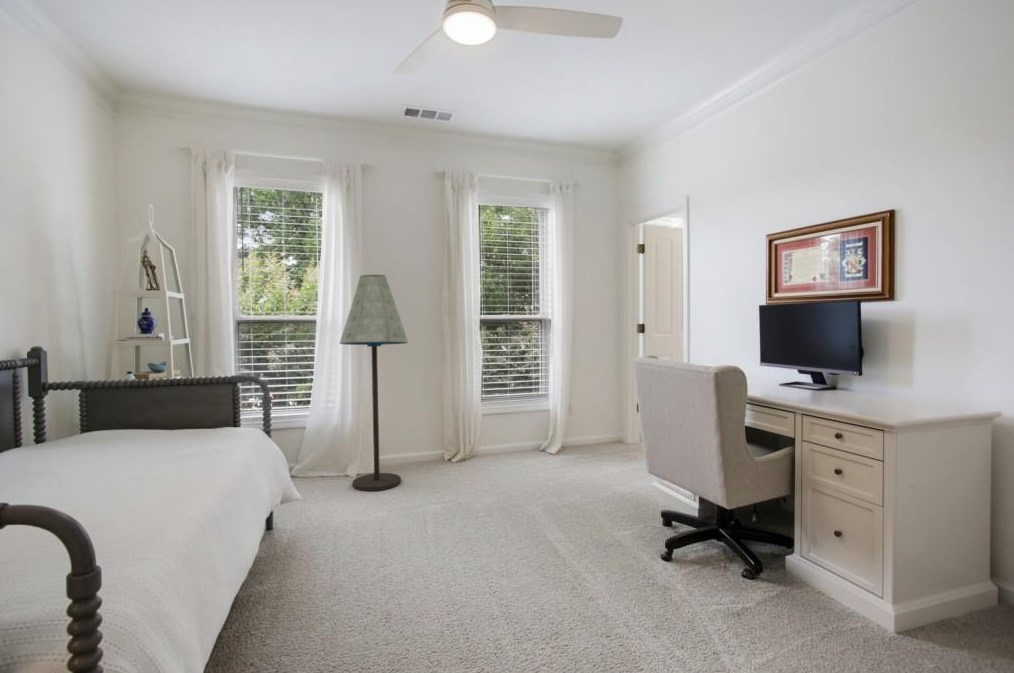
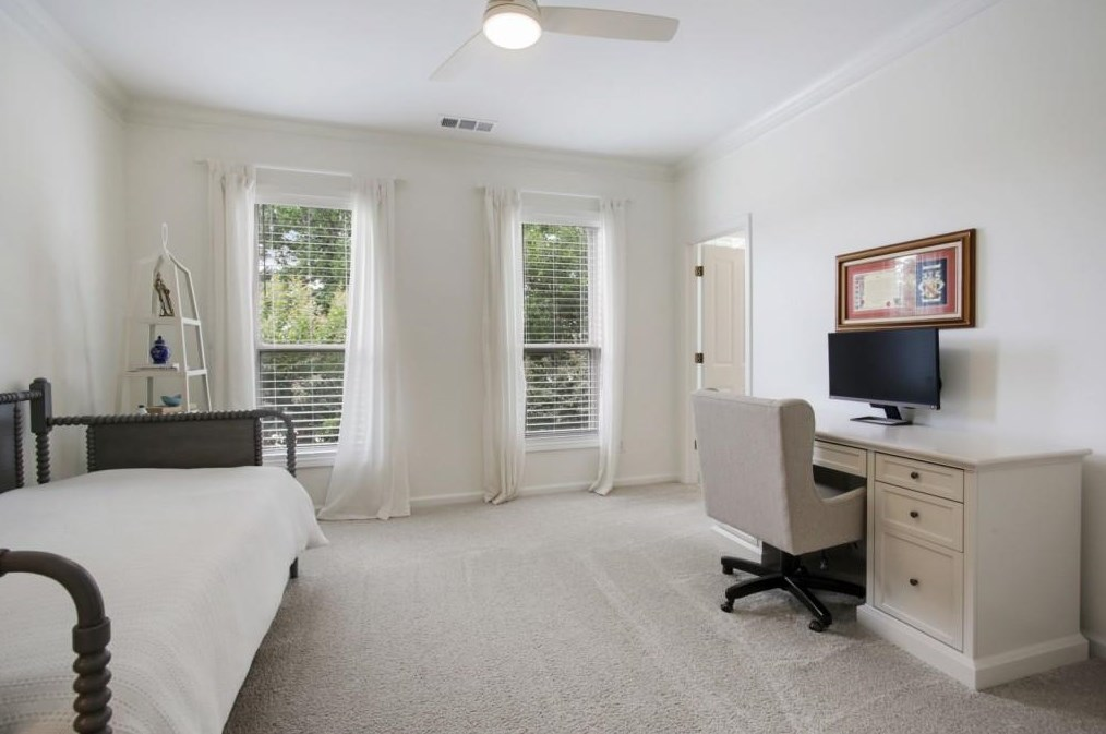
- floor lamp (374, 378)
